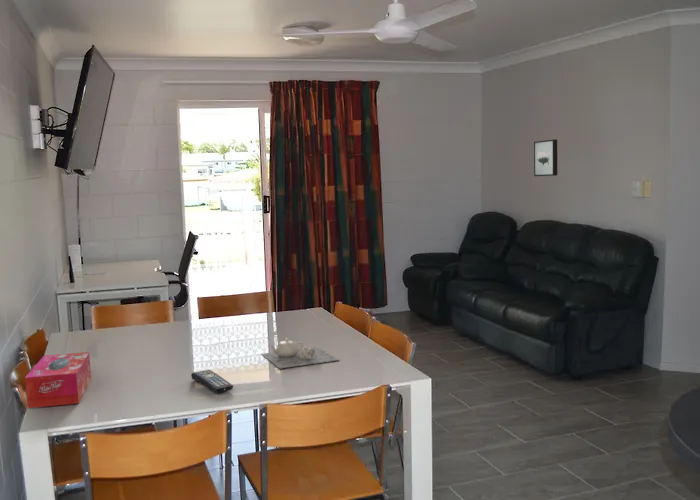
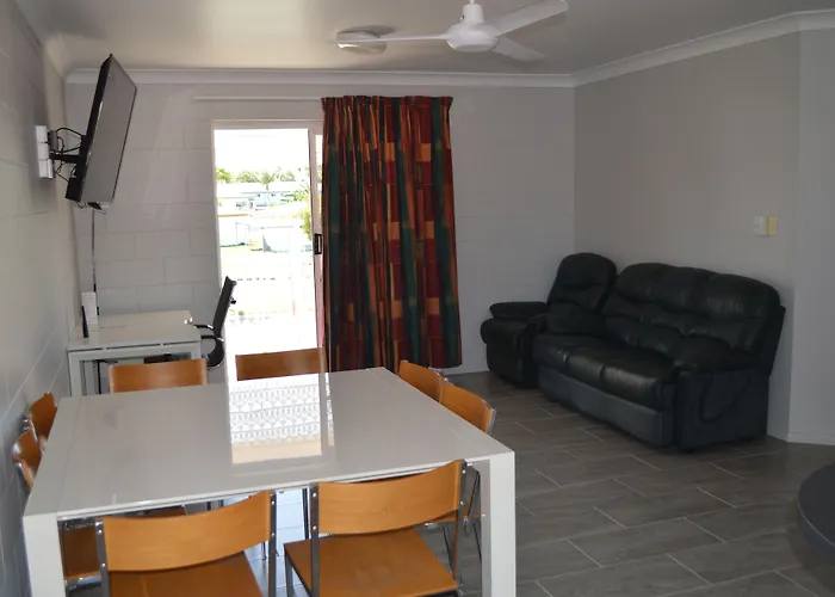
- teapot (299, 348)
- remote control (211, 380)
- wall art (545, 158)
- tissue box (60, 378)
